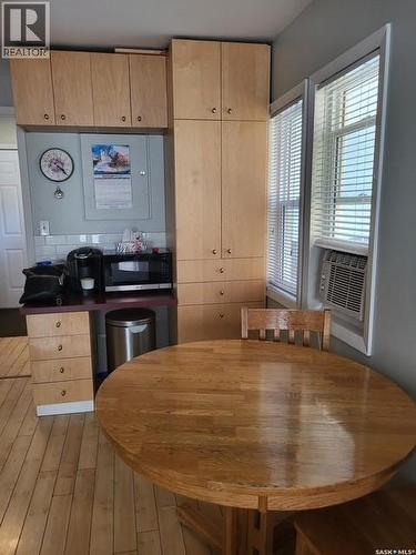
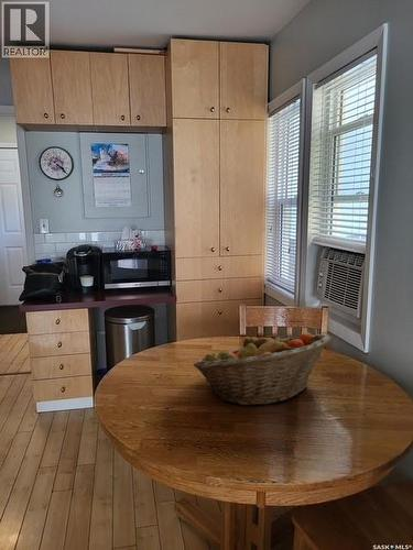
+ fruit basket (262, 361)
